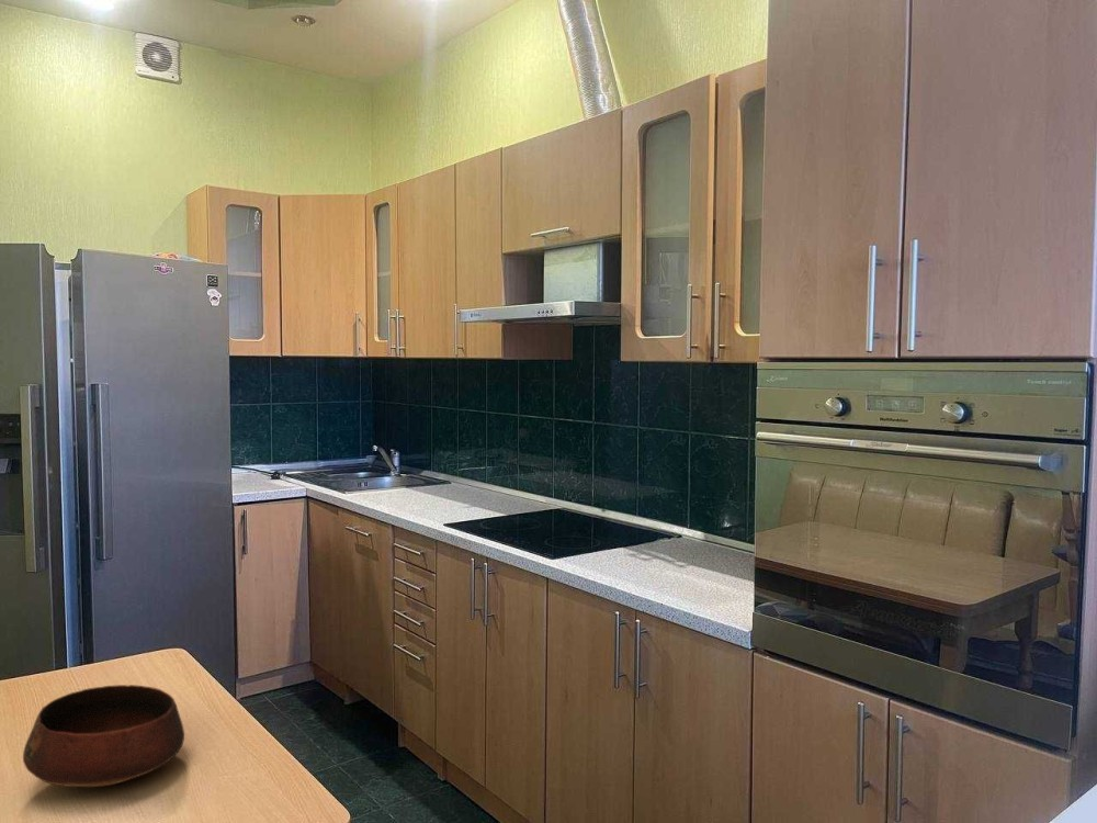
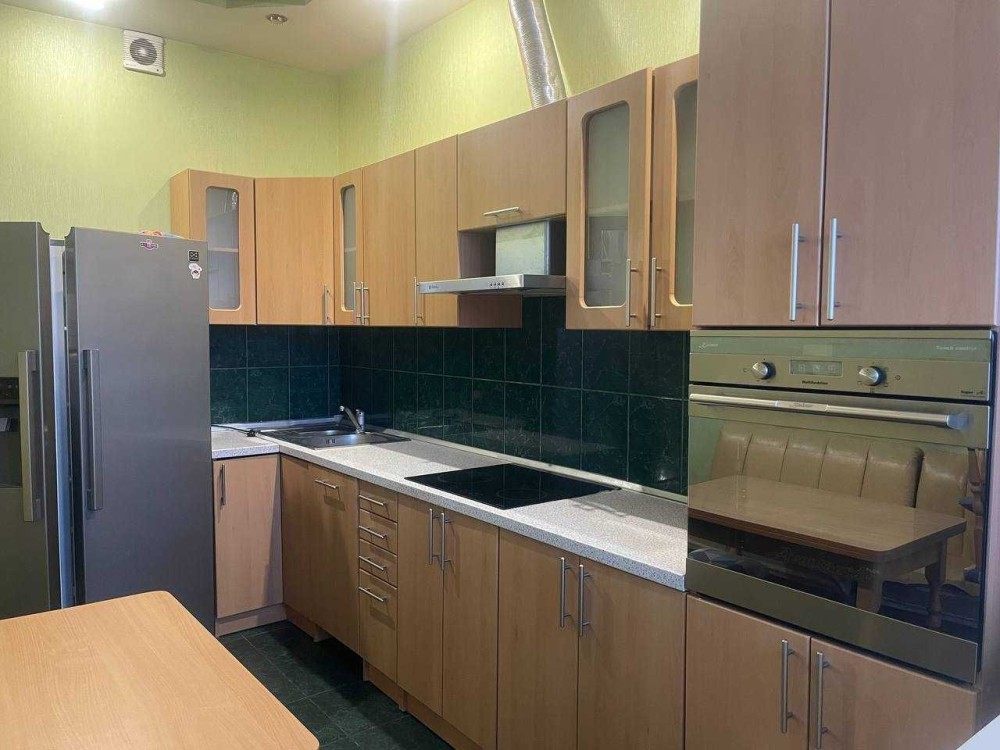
- bowl (106, 737)
